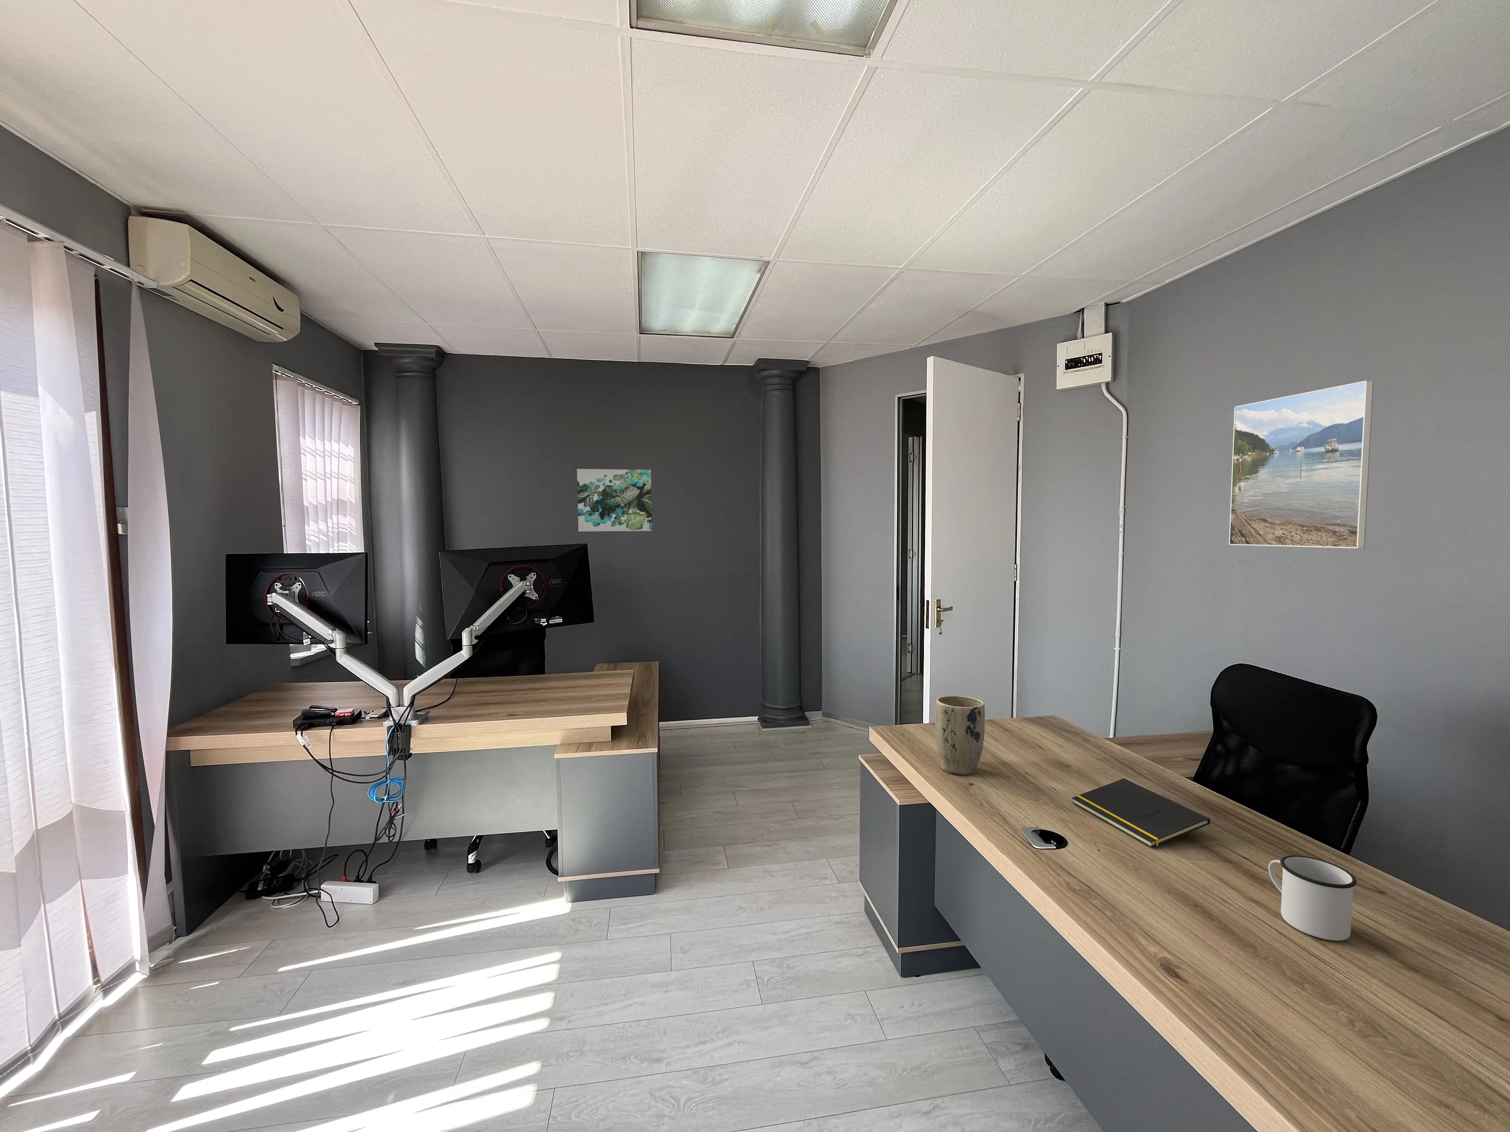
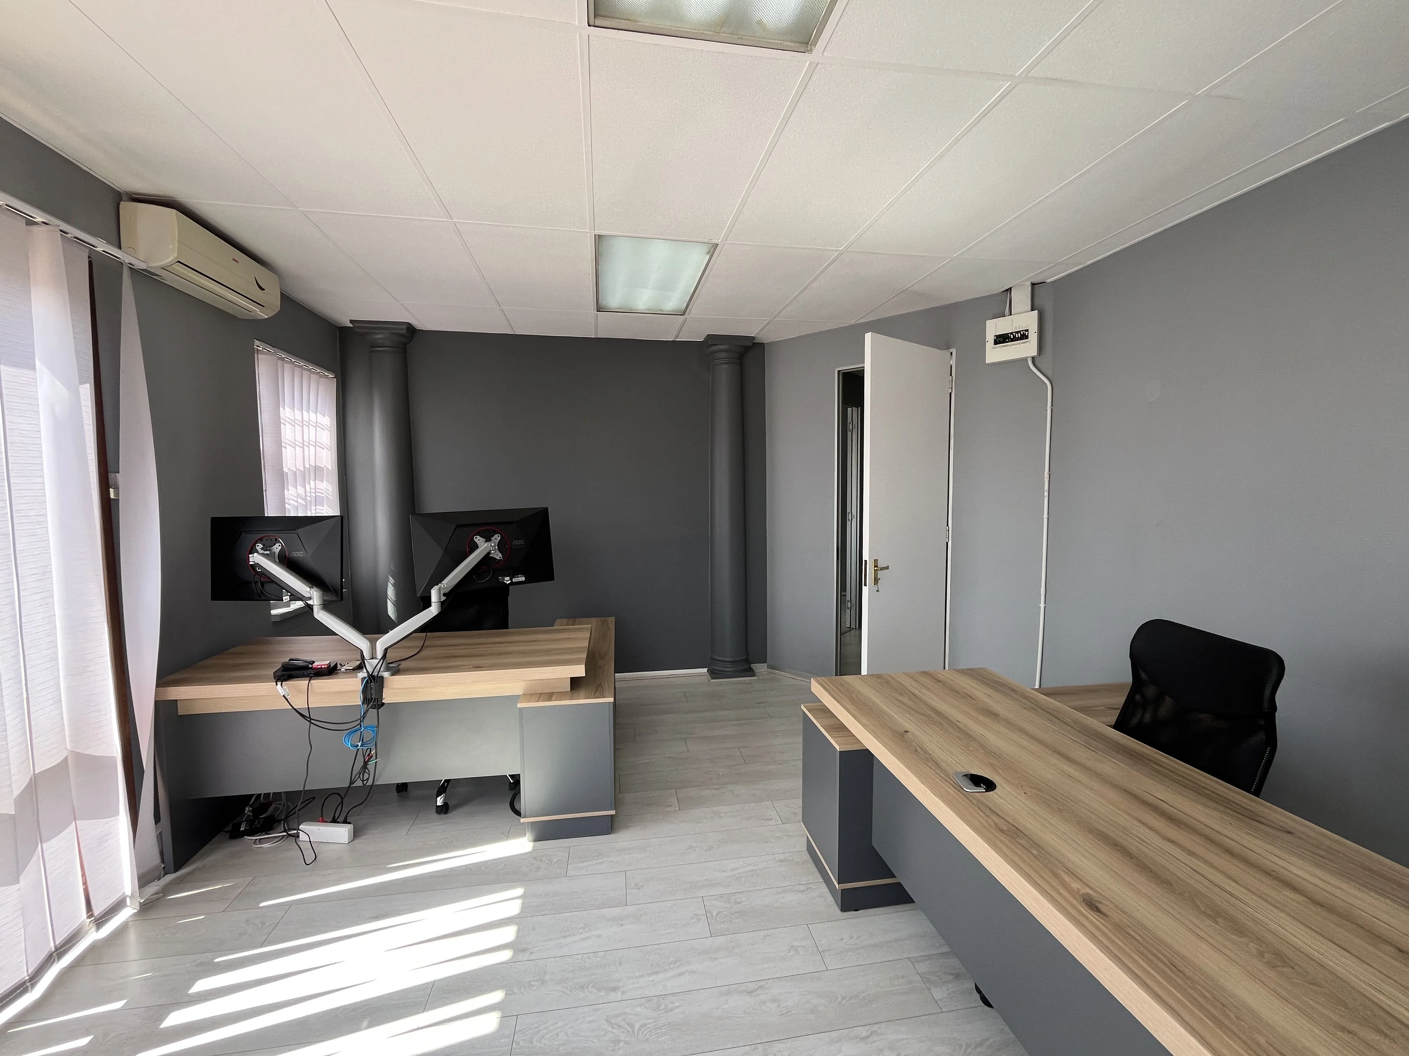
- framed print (1294, 471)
- notepad (1137, 810)
- wall art (615, 501)
- plant pot (960, 735)
- mug (1307, 892)
